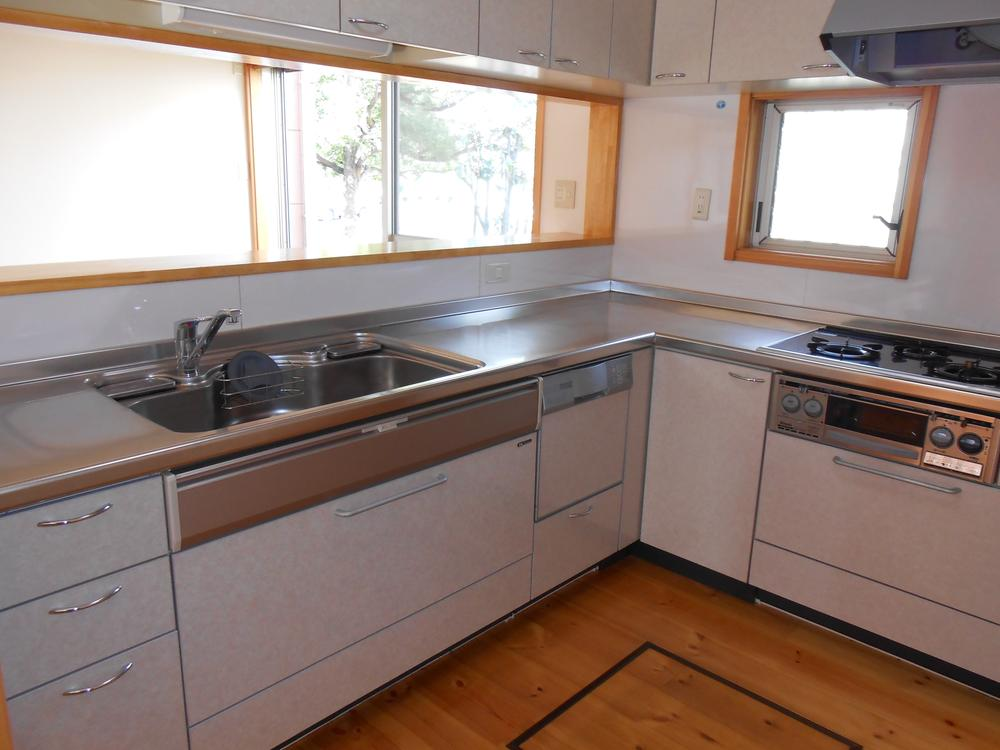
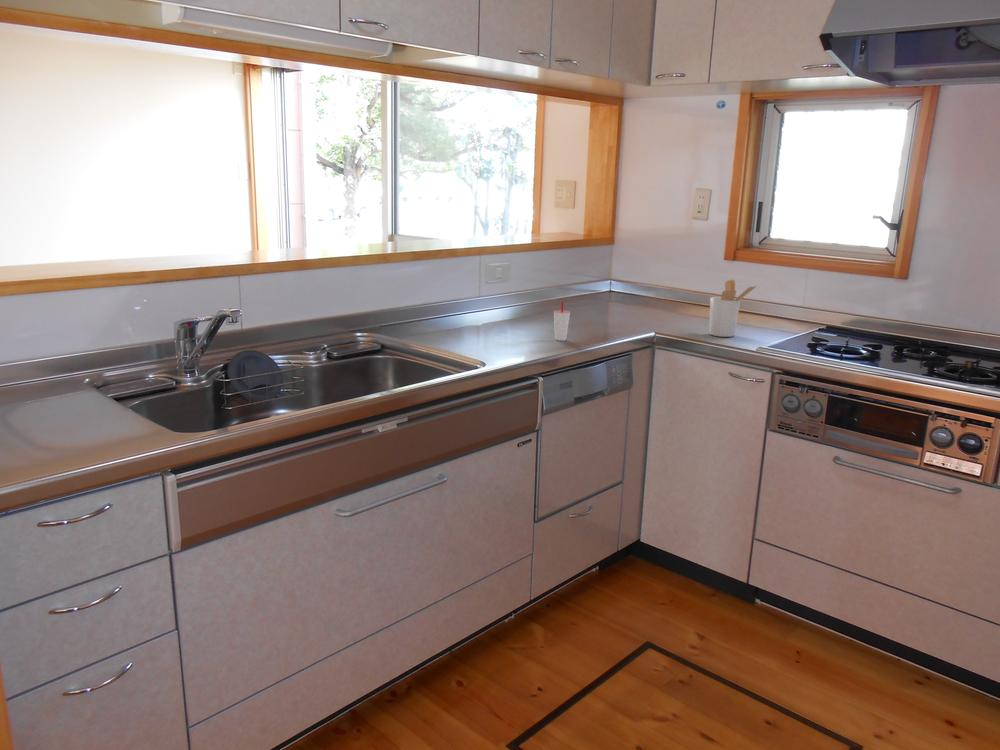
+ utensil holder (732, 308)
+ cup (561, 320)
